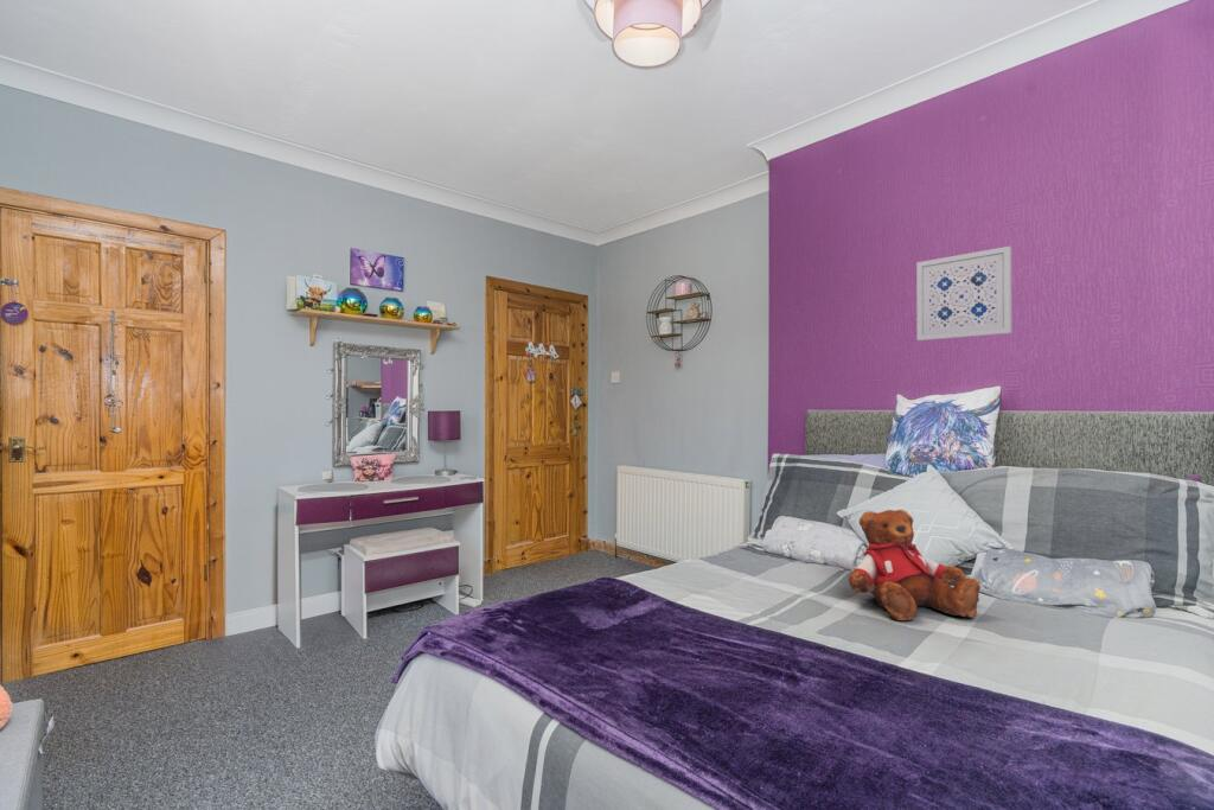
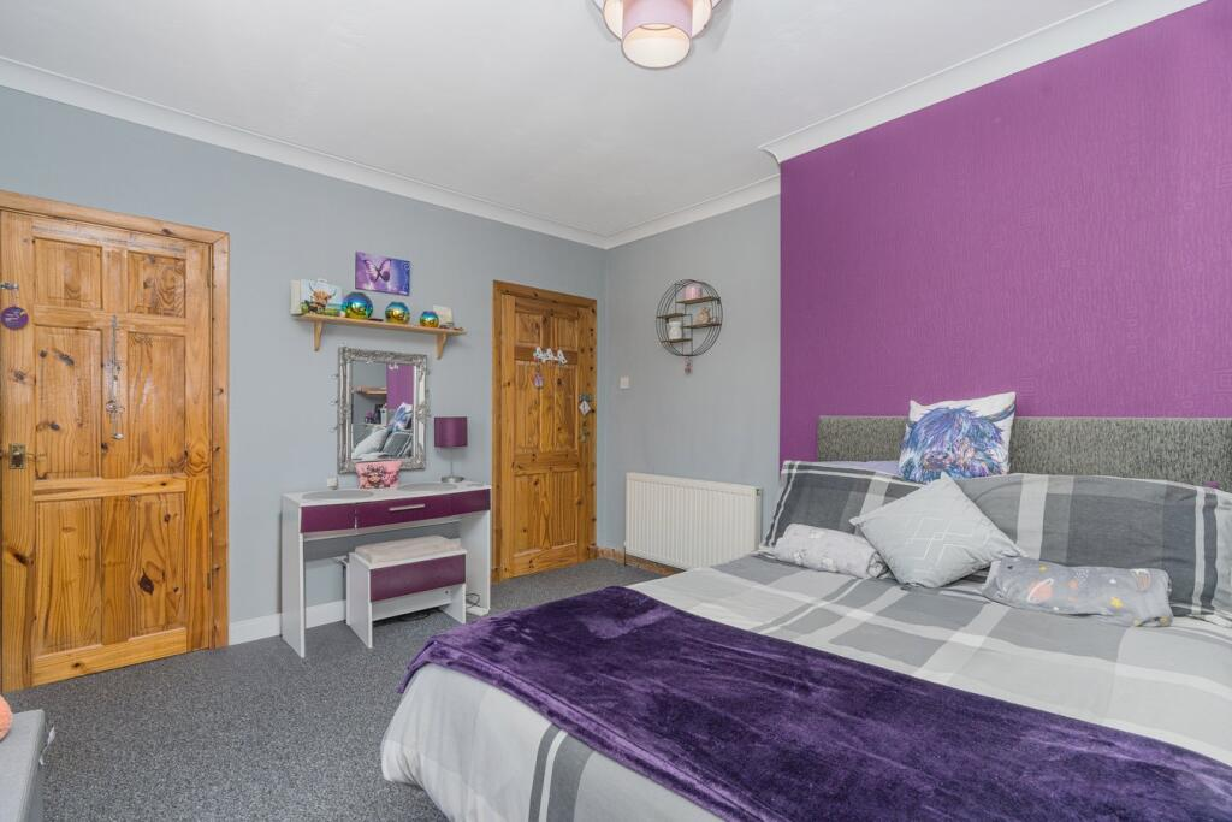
- teddy bear (909, 560)
- wall art (961, 295)
